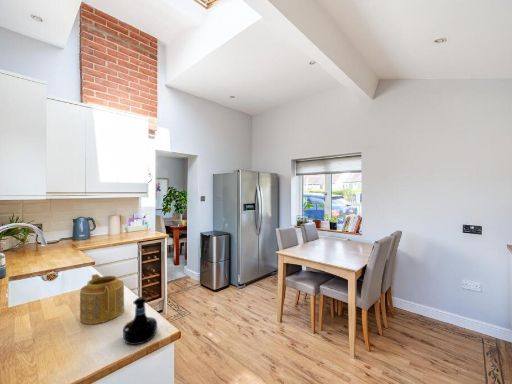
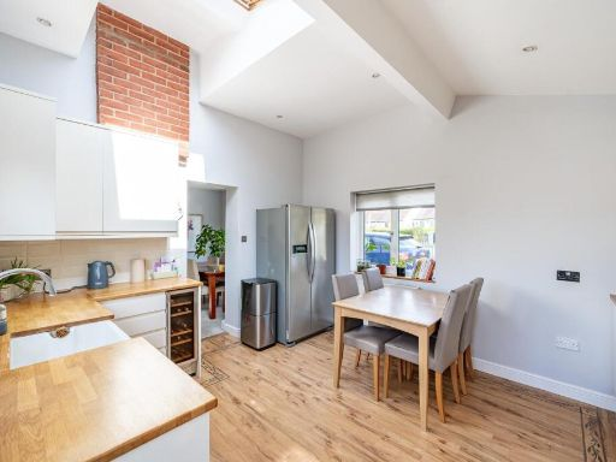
- teapot (102, 296)
- tequila bottle (140, 317)
